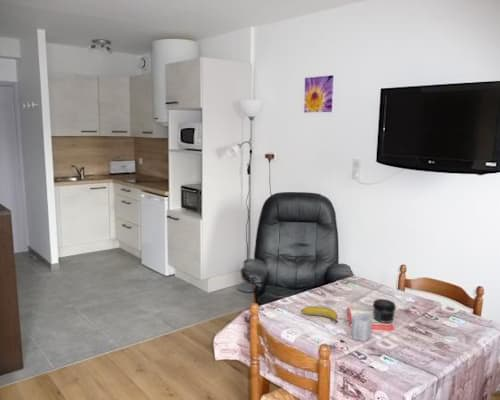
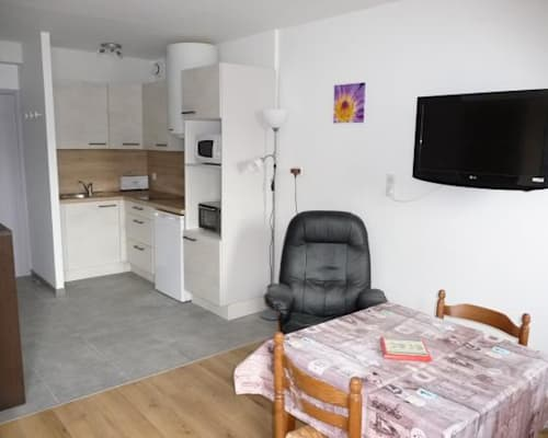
- banana (319, 313)
- jar (383, 311)
- cup (361, 328)
